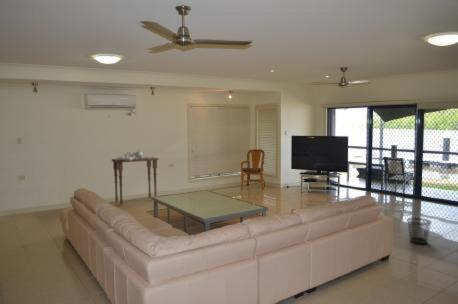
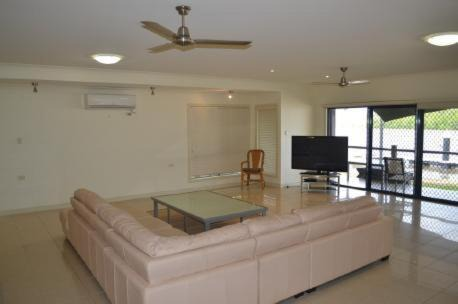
- side table (148, 176)
- wastebasket (418, 230)
